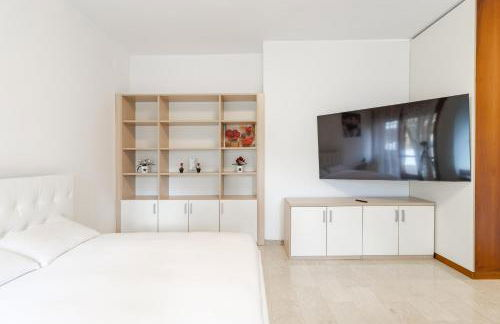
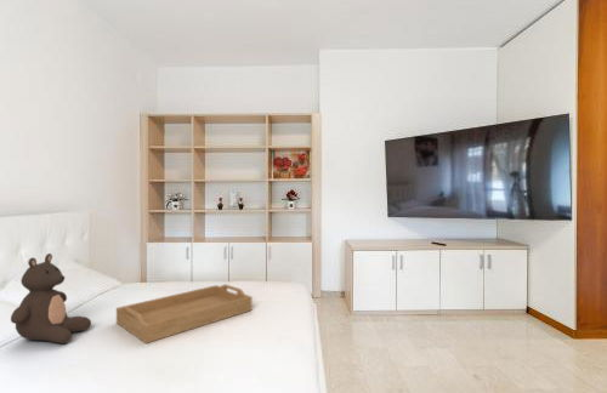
+ teddy bear (53, 296)
+ serving tray (187, 307)
